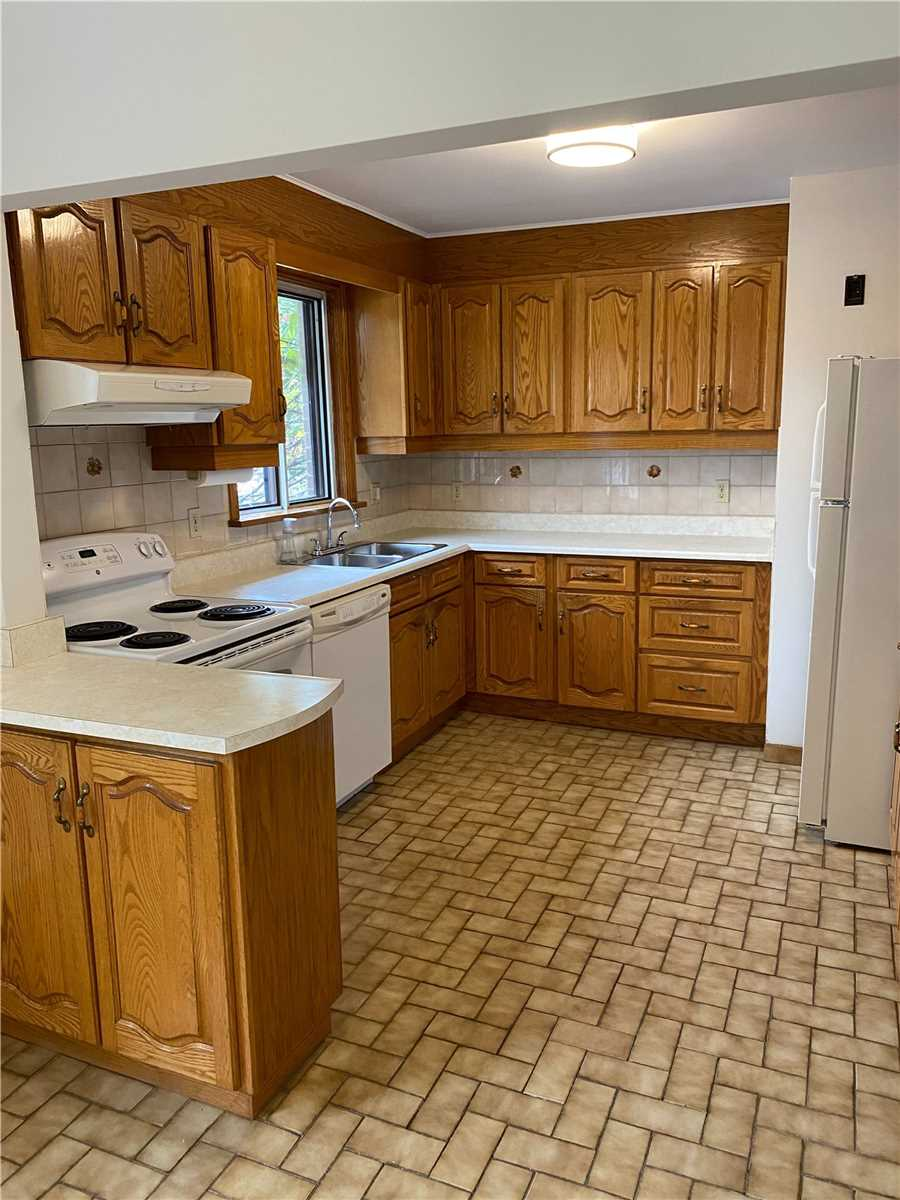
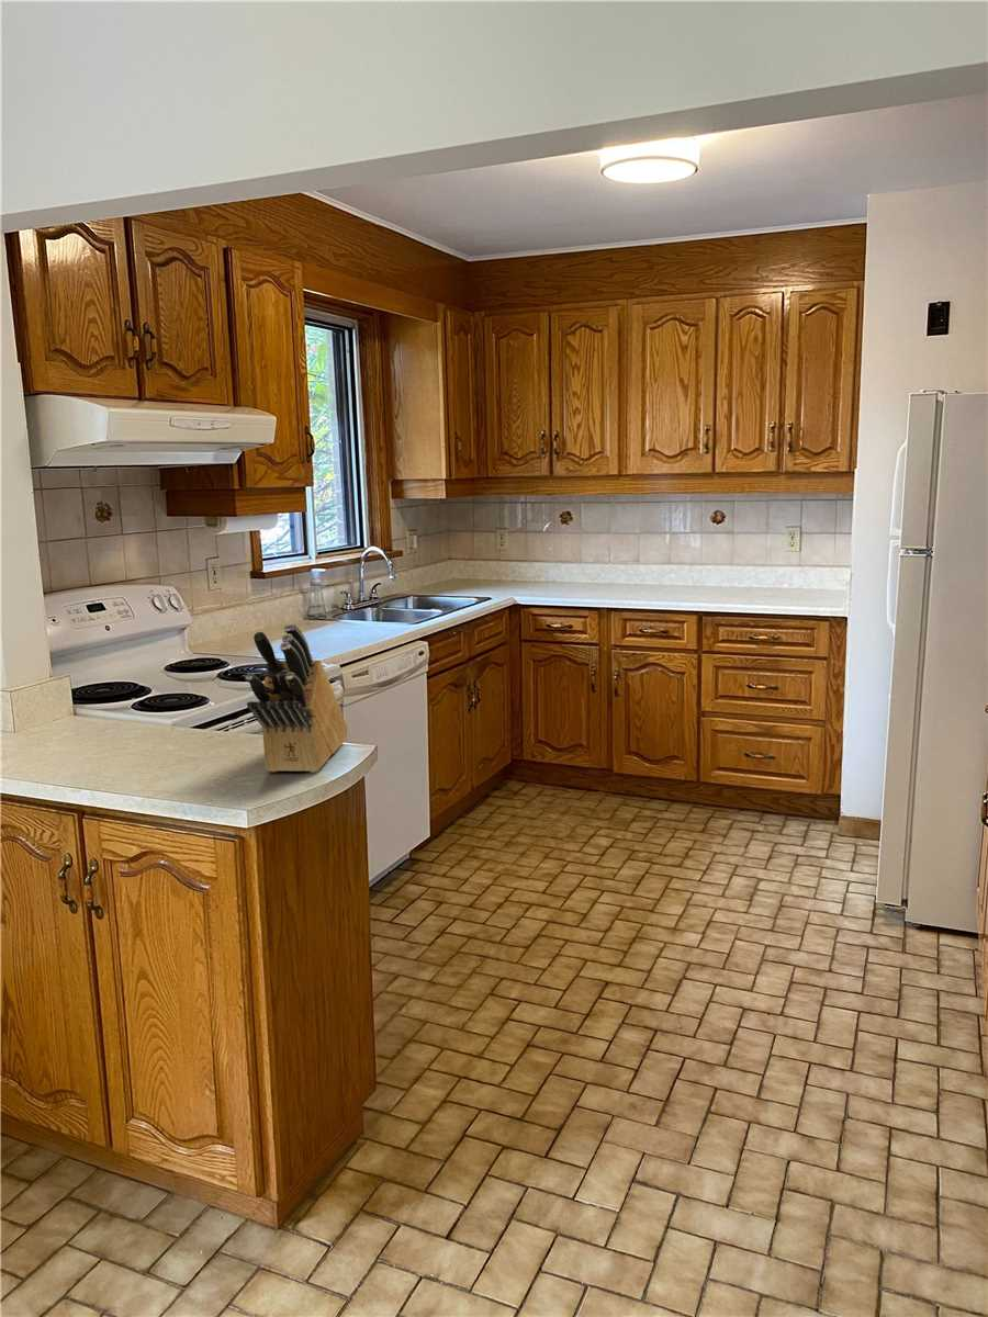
+ knife block (297, 689)
